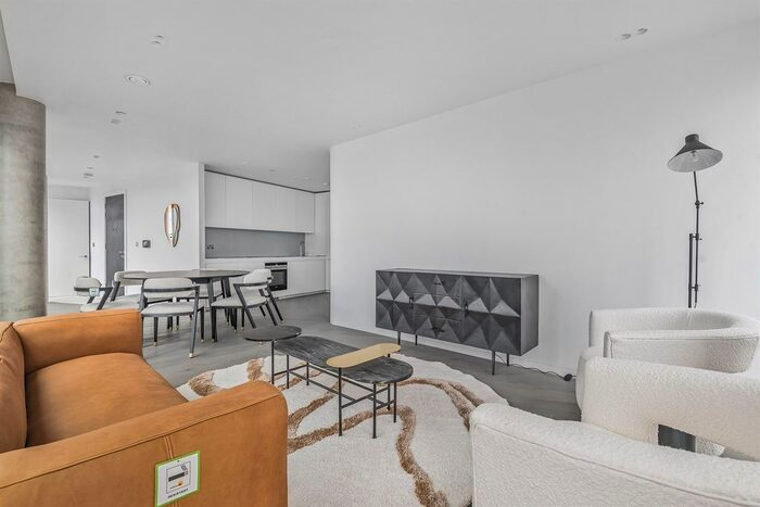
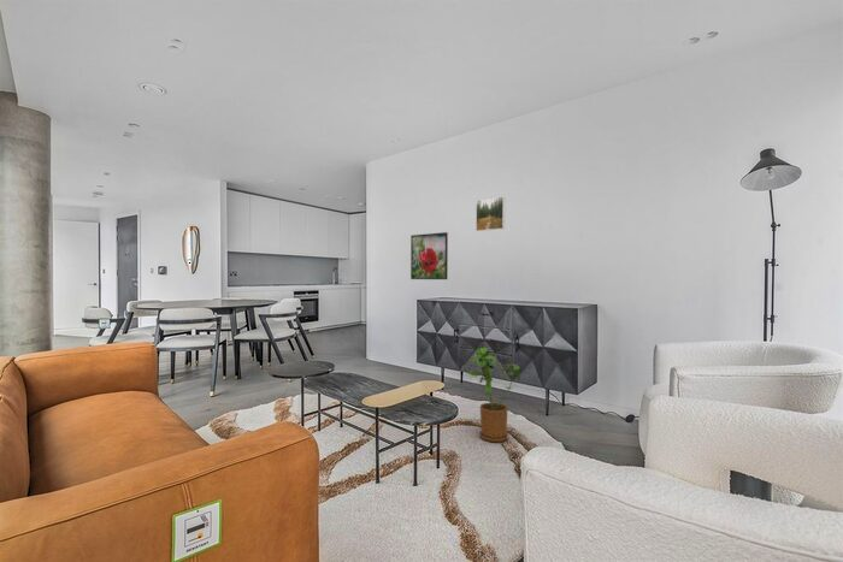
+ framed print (489, 214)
+ house plant (489, 391)
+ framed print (428, 256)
